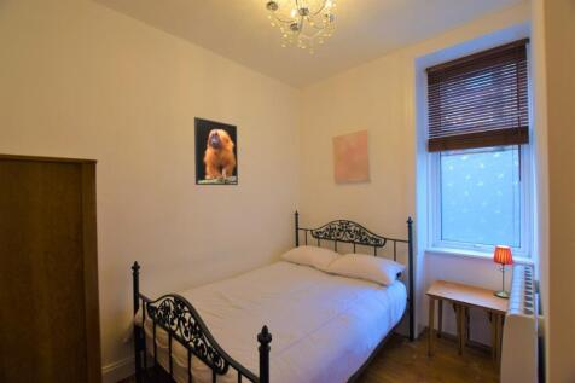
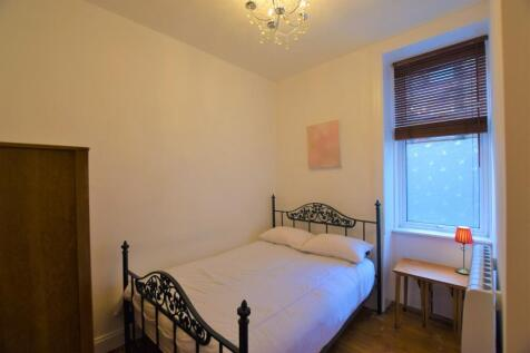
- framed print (217, 153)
